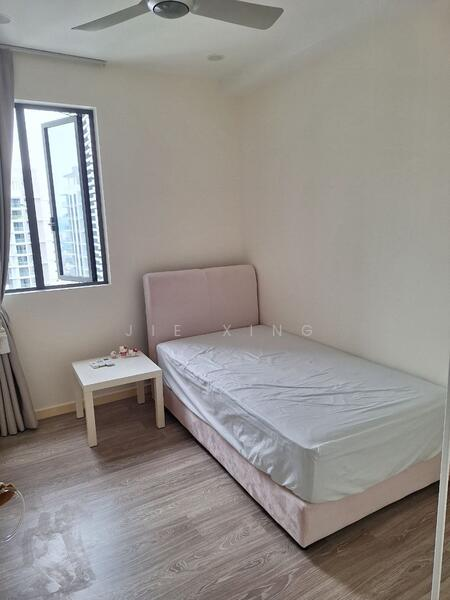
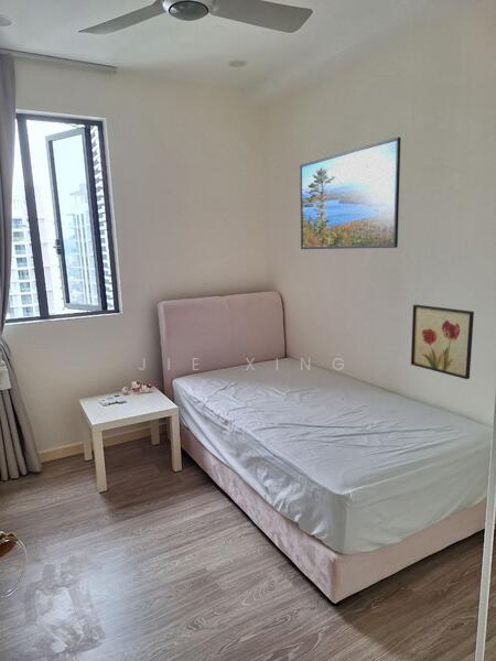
+ wall art (441, 339)
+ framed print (343, 202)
